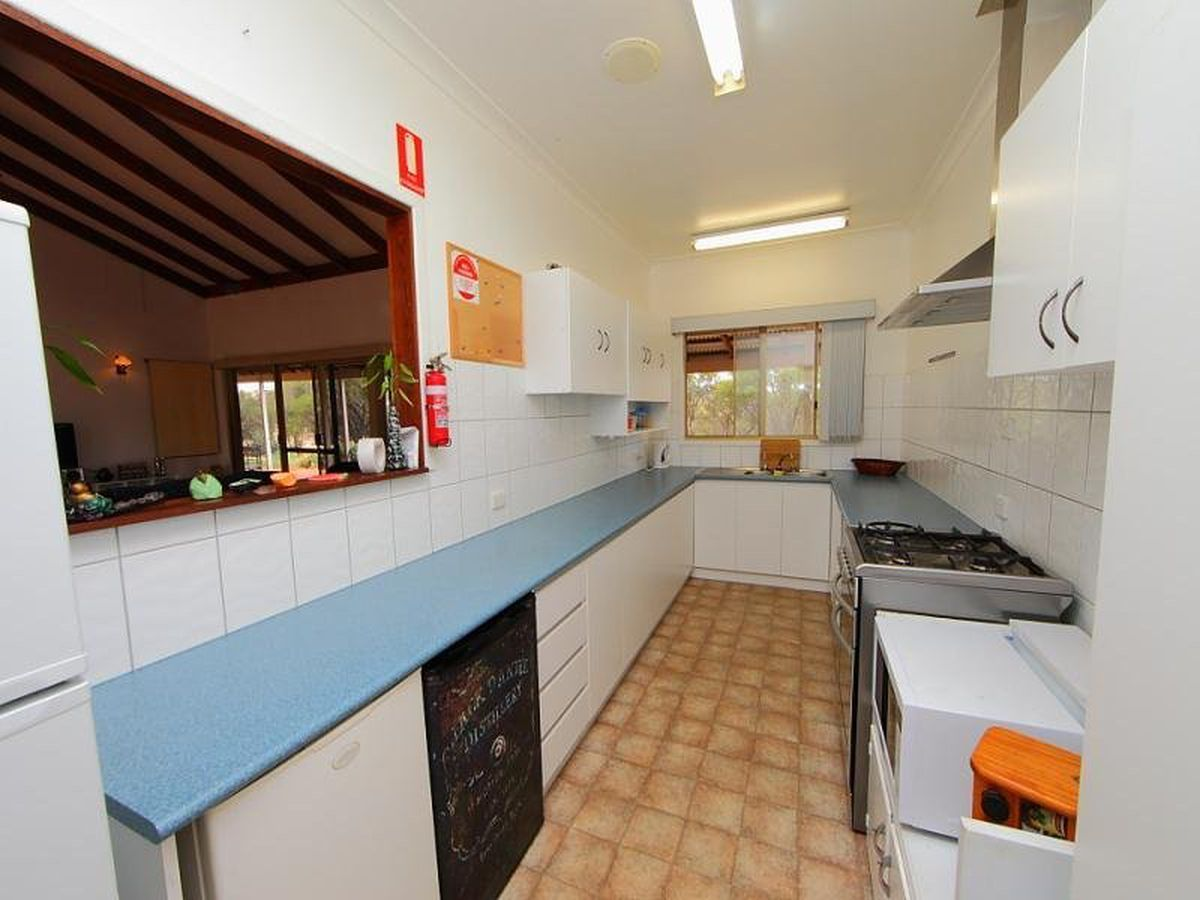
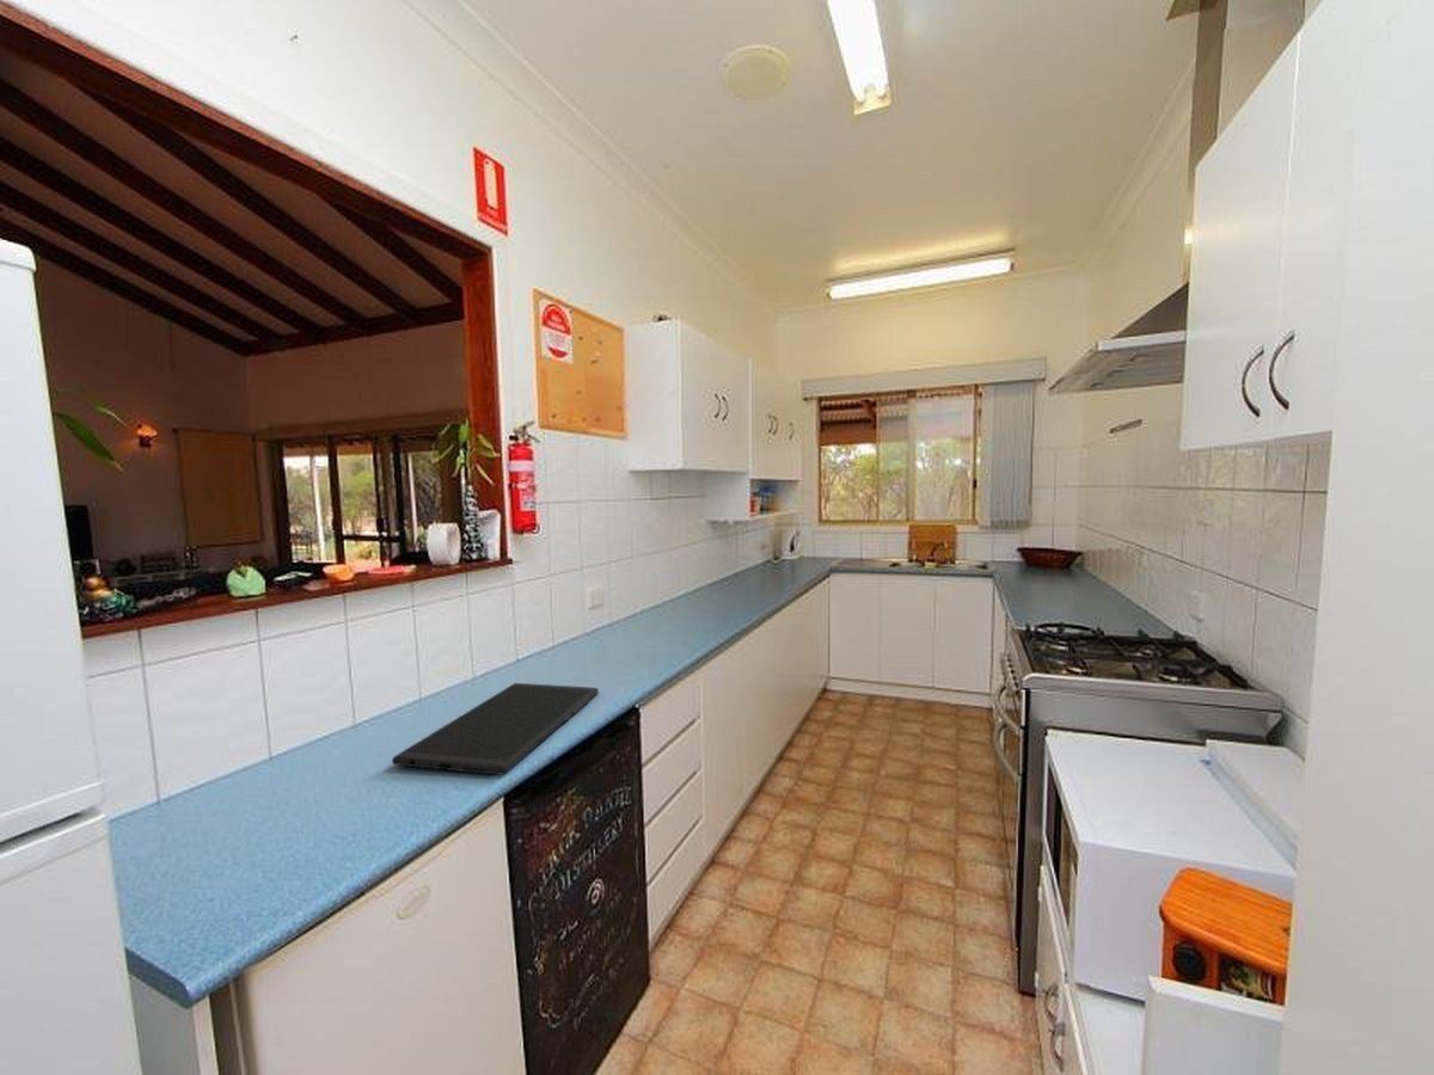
+ cutting board (510, 720)
